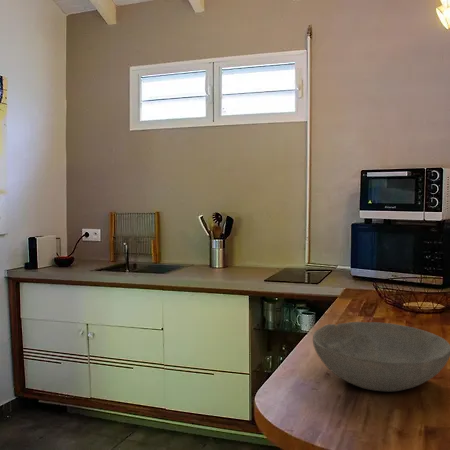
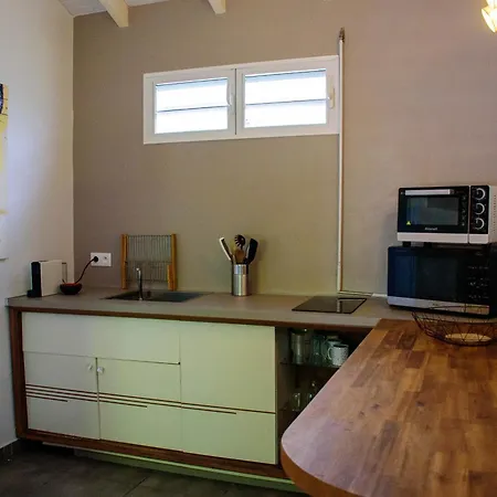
- bowl (378, 358)
